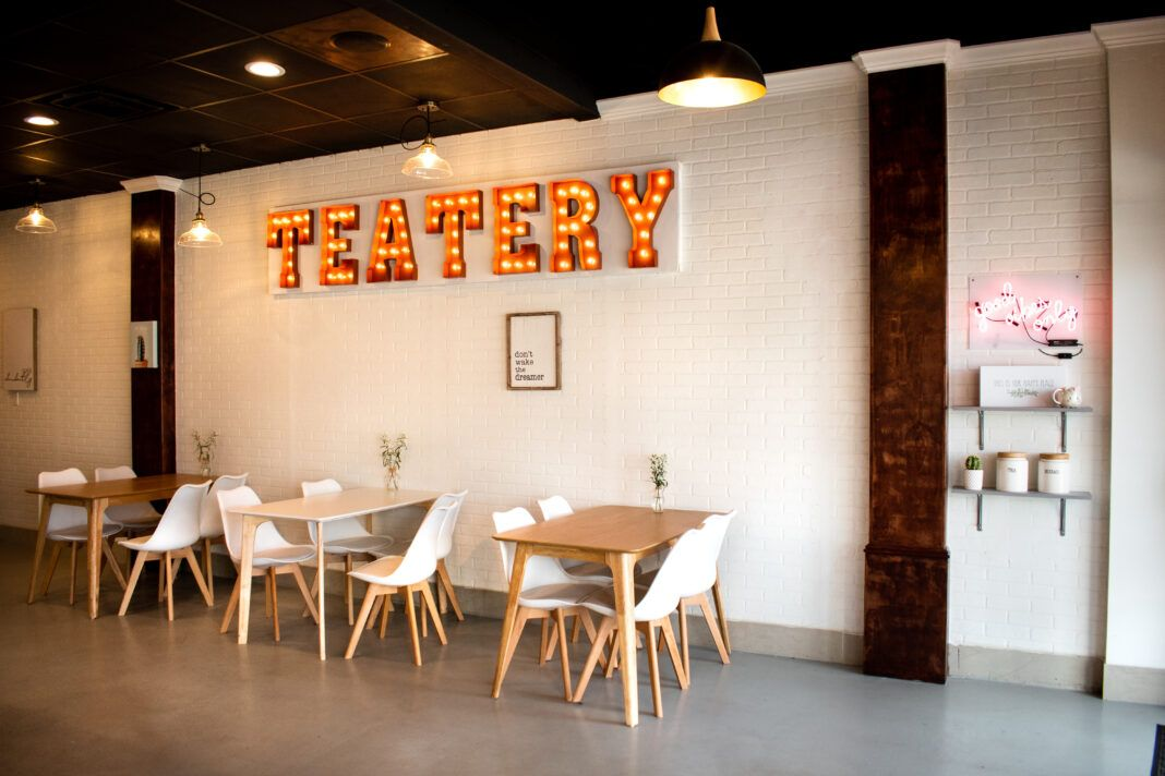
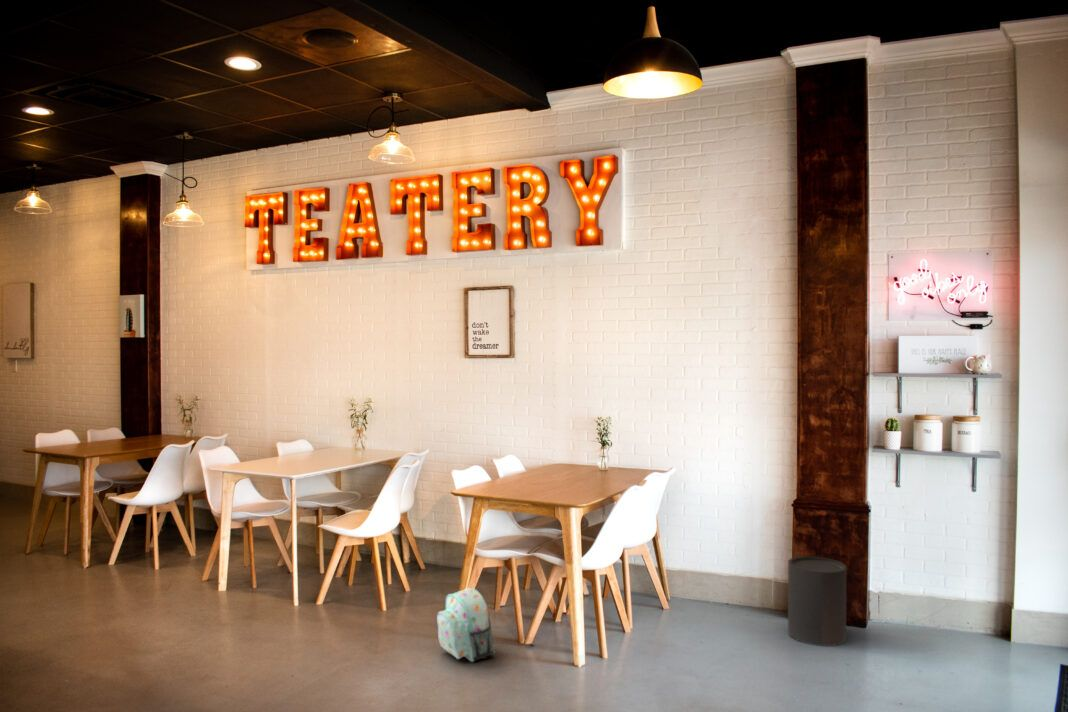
+ trash can (816, 599)
+ backpack (464, 622)
